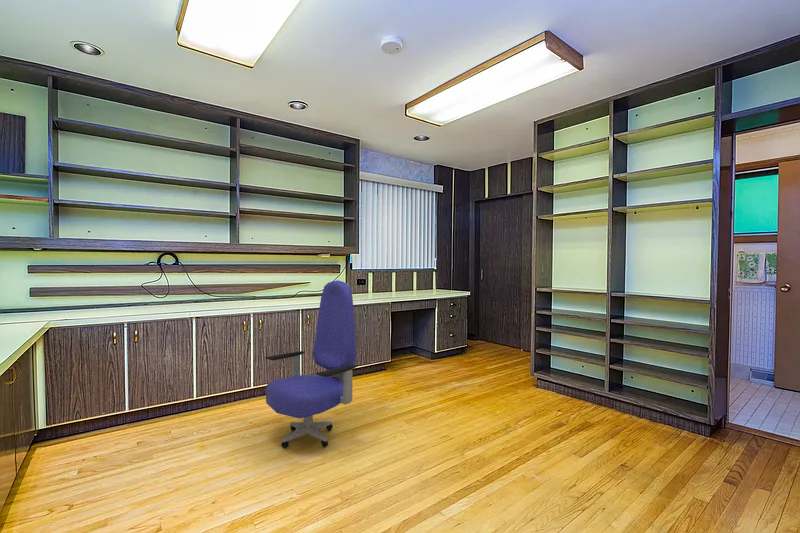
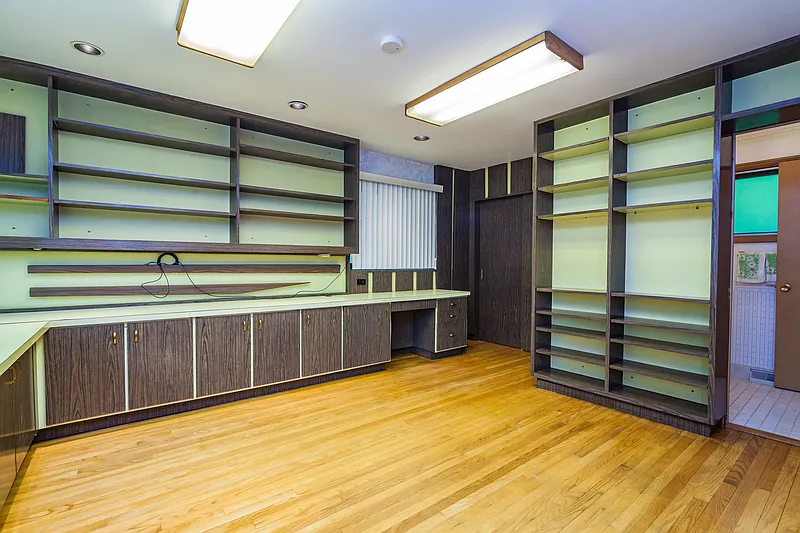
- office chair (314, 358)
